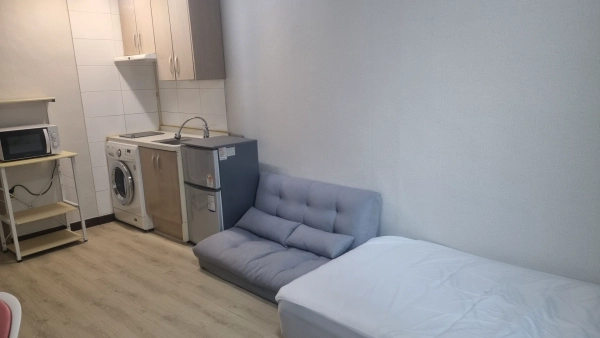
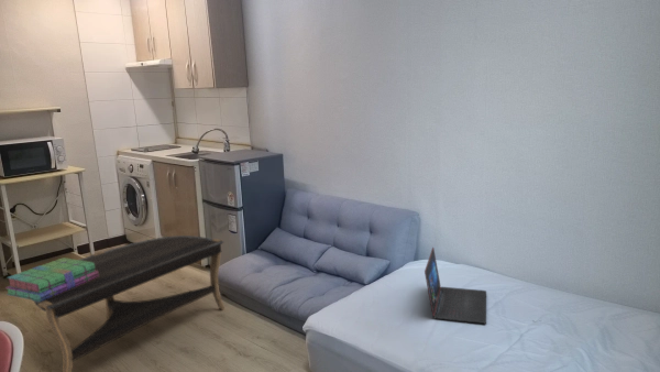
+ laptop (457, 288)
+ coffee table (128, 302)
+ stack of books (53, 277)
